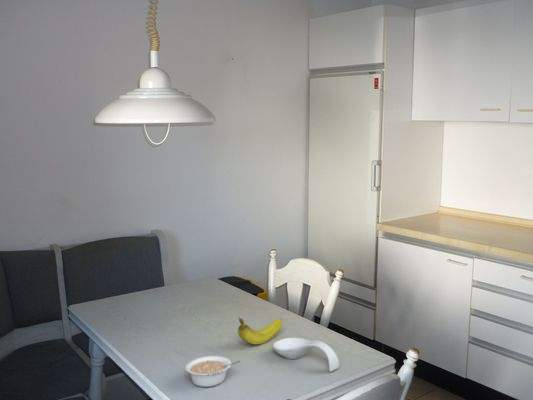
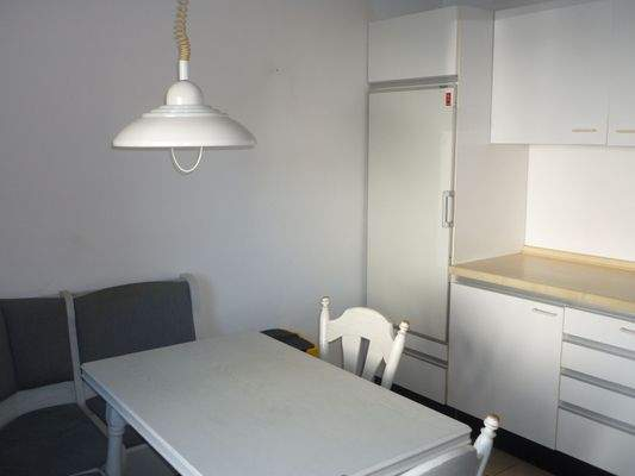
- fruit (262, 328)
- spoon rest (305, 349)
- legume (210, 370)
